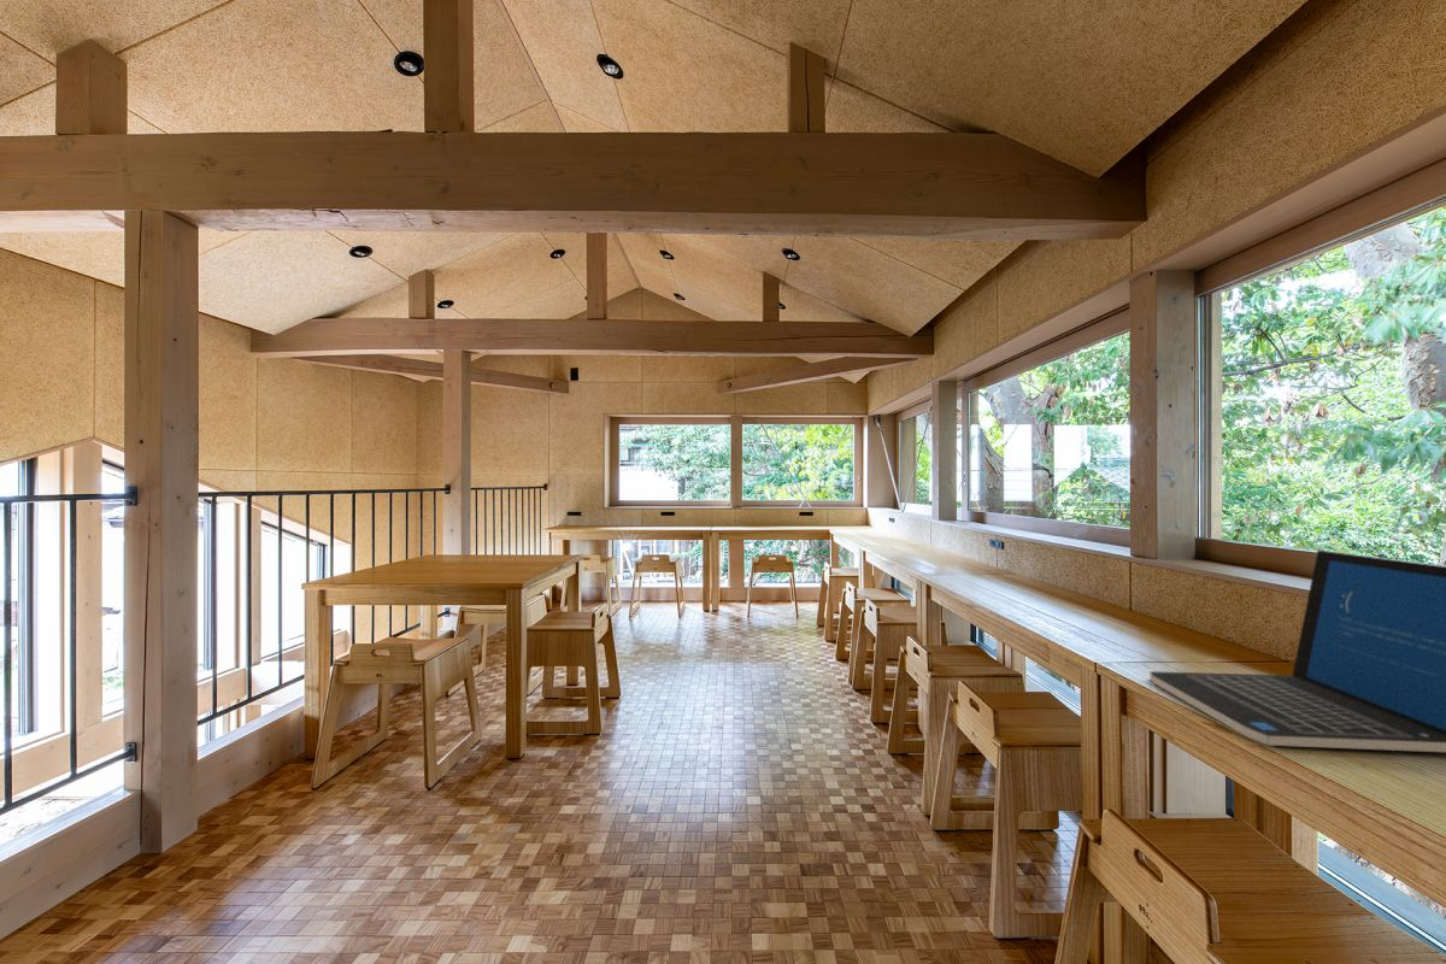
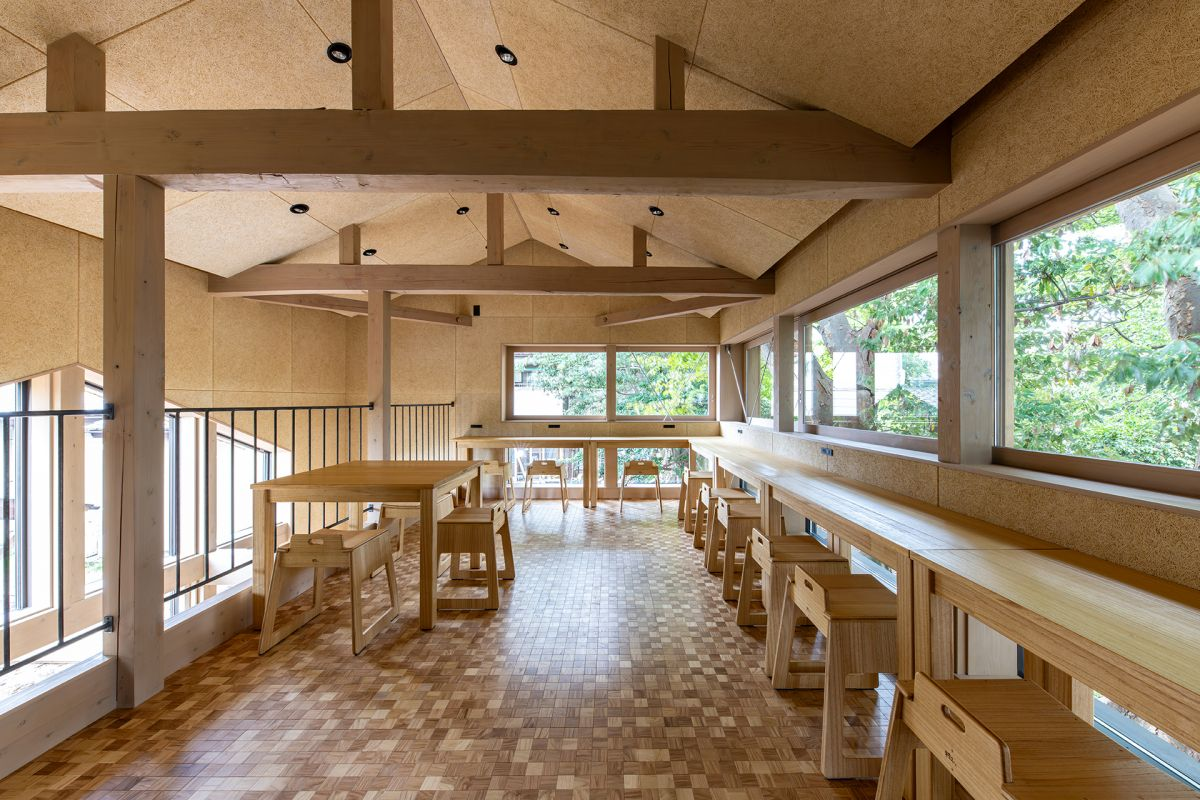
- laptop (1300, 635)
